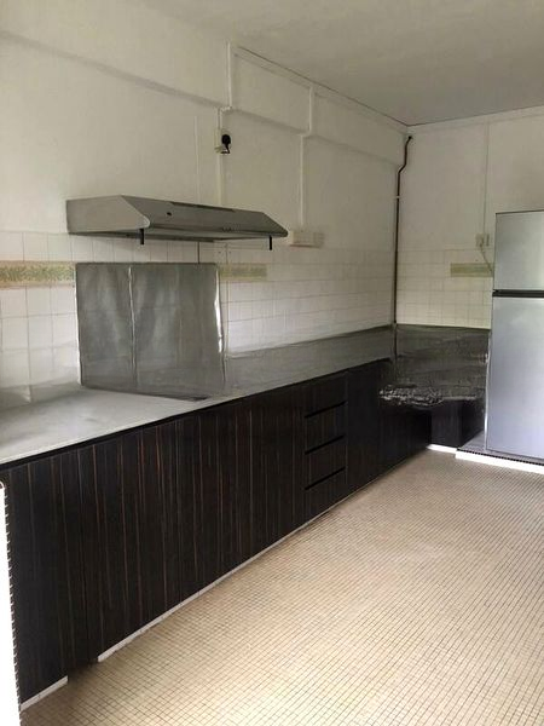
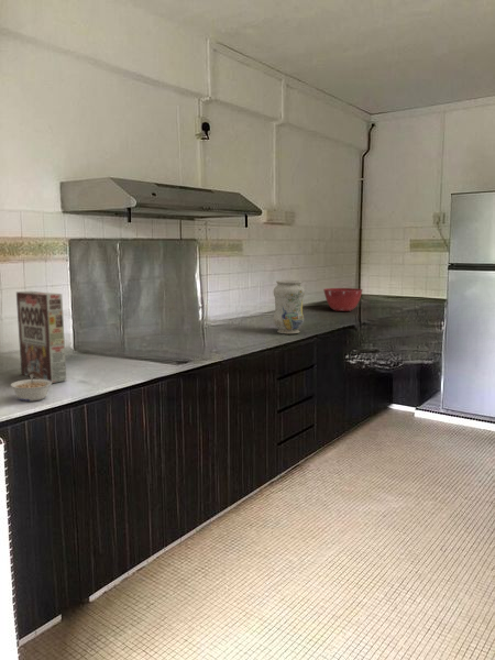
+ cereal box (41, 336)
+ mixing bowl (342, 299)
+ legume (30, 388)
+ vase (288, 306)
